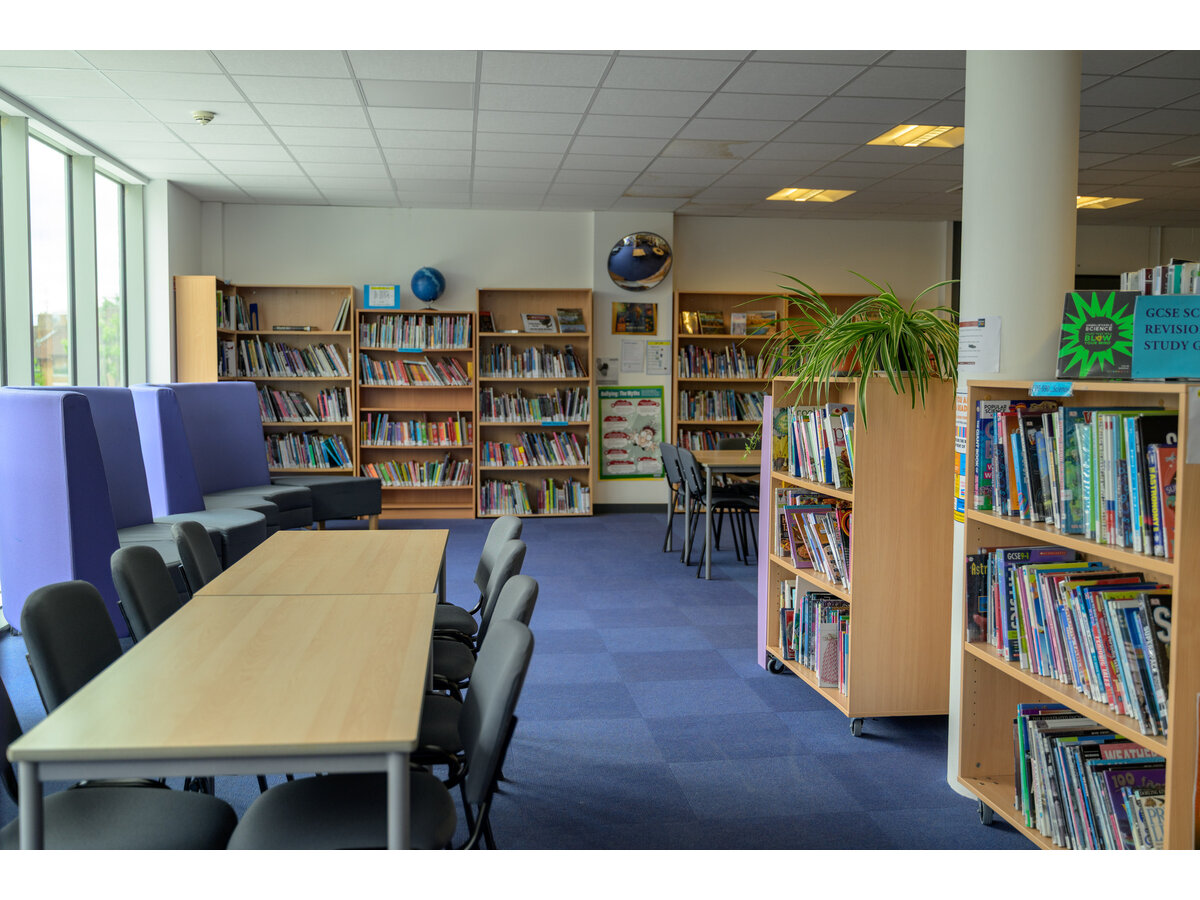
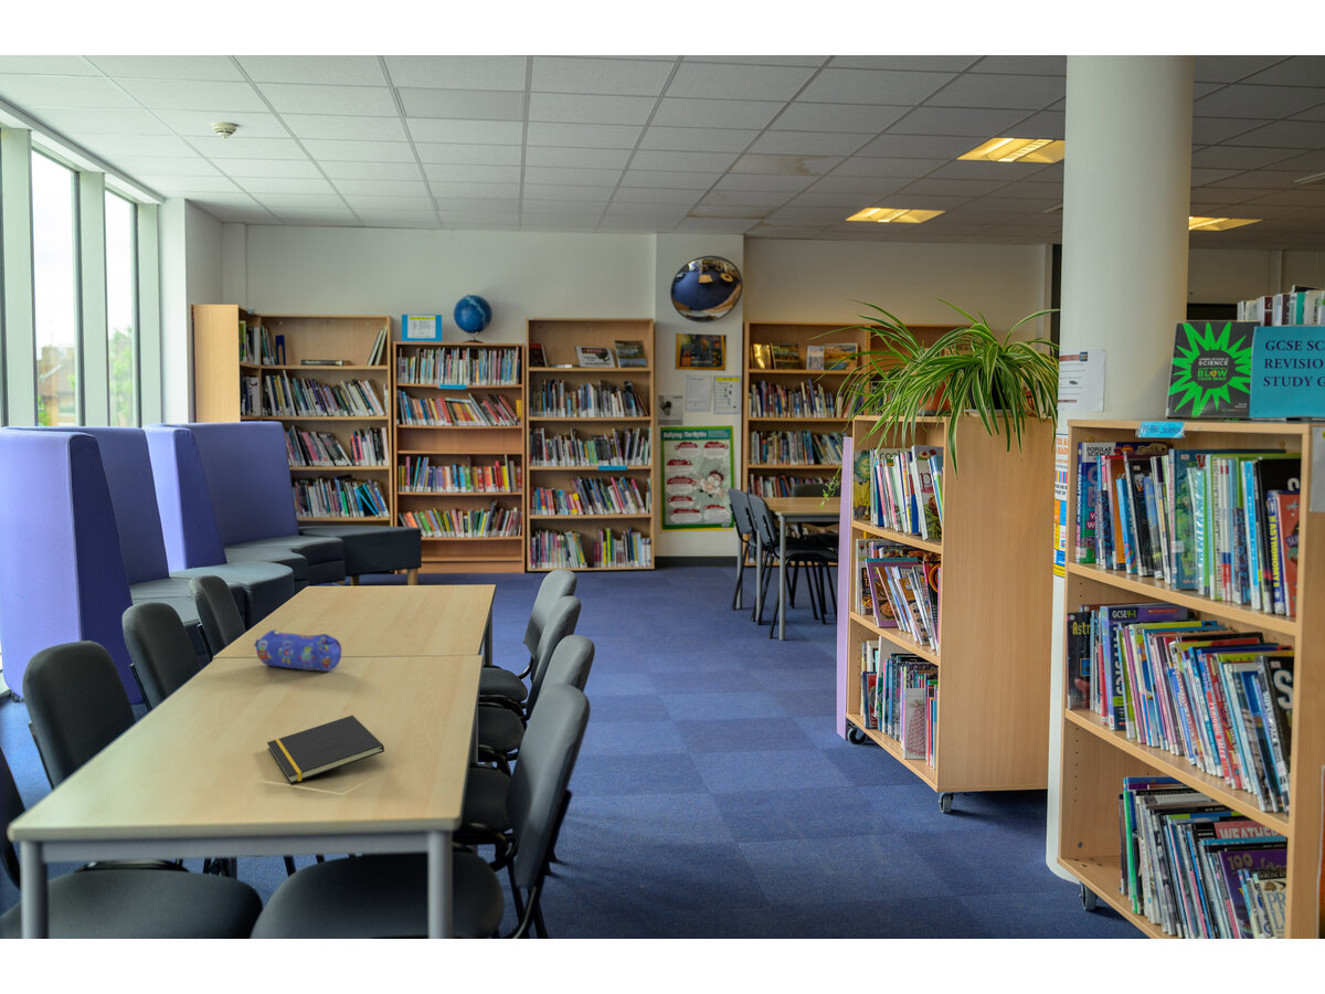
+ pencil case (298, 649)
+ notepad (324, 747)
